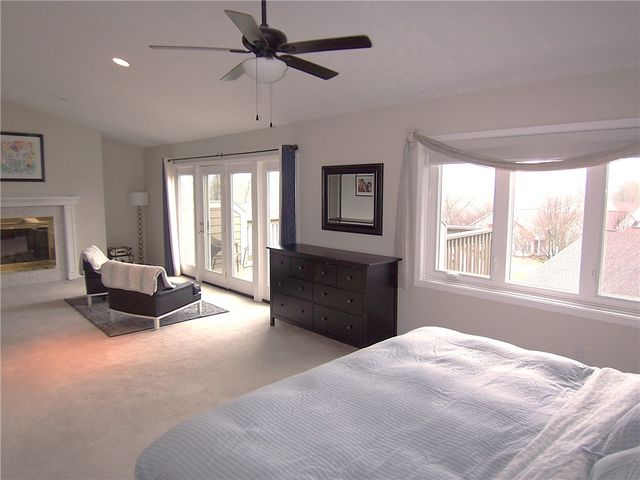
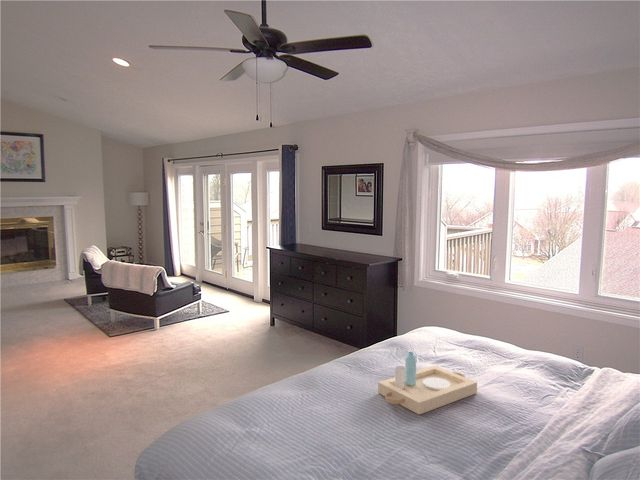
+ serving tray (427, 373)
